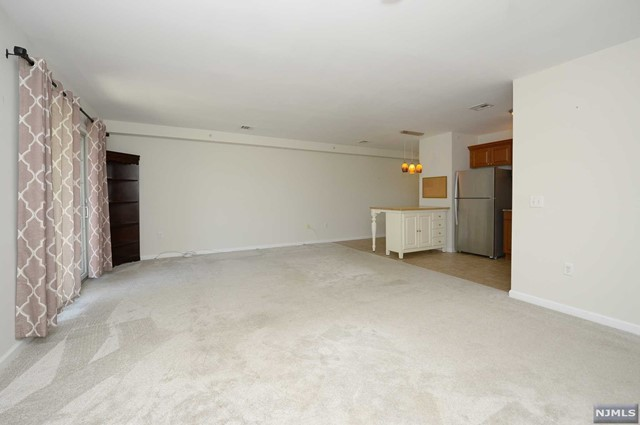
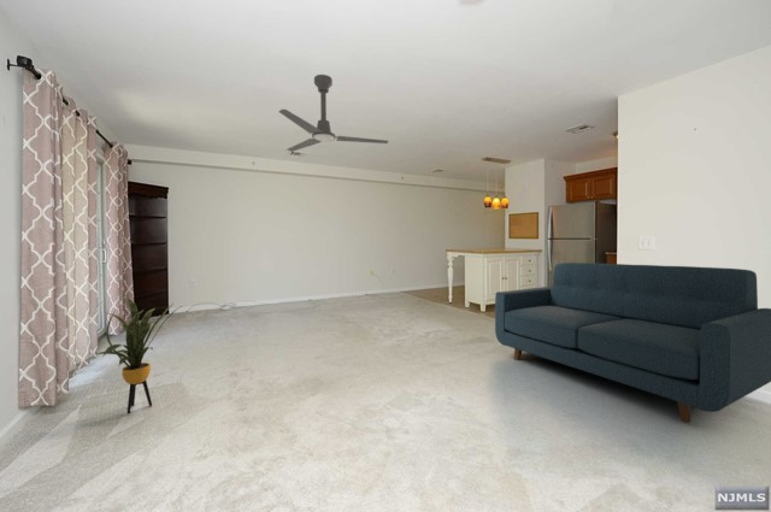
+ ceiling fan (325, 108)
+ house plant (140, 352)
+ sofa (611, 319)
